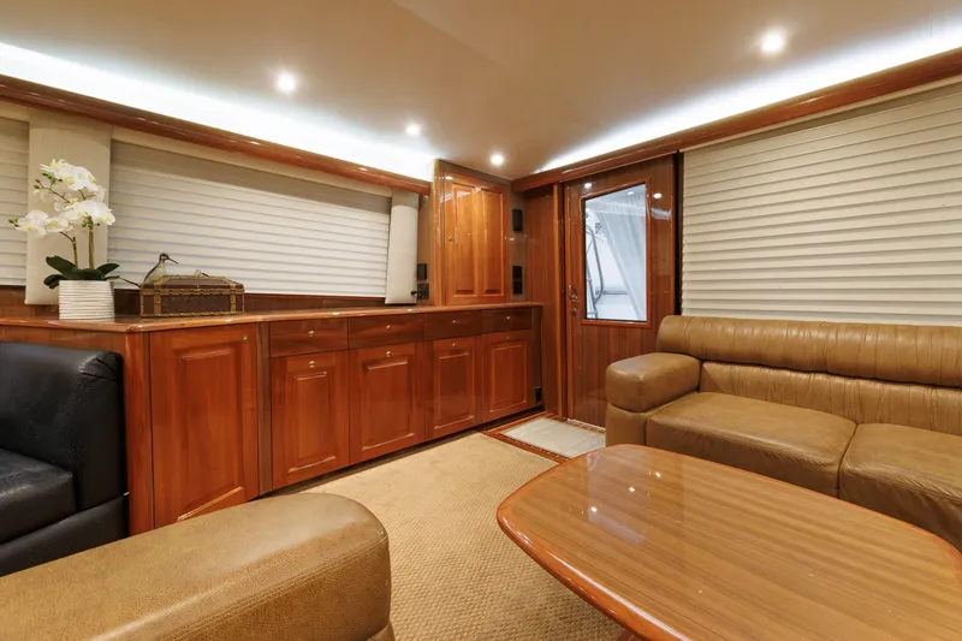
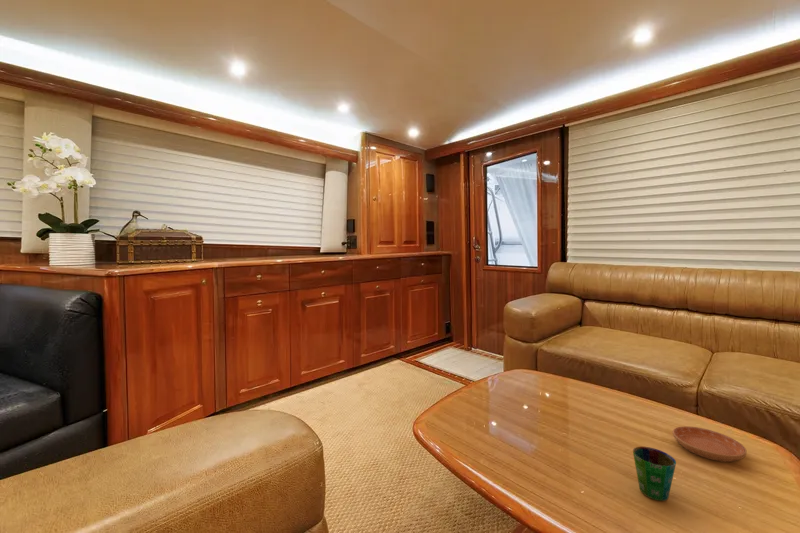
+ cup (651, 471)
+ saucer (707, 444)
